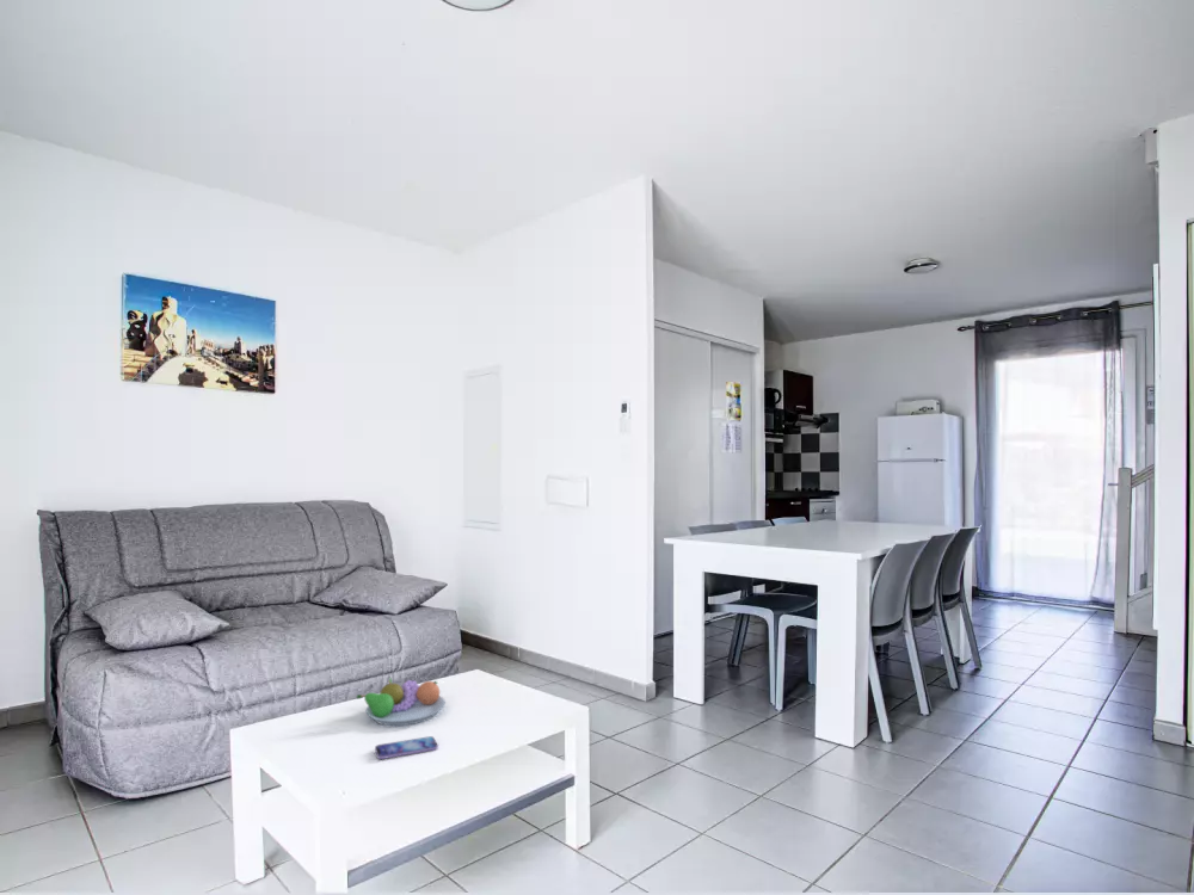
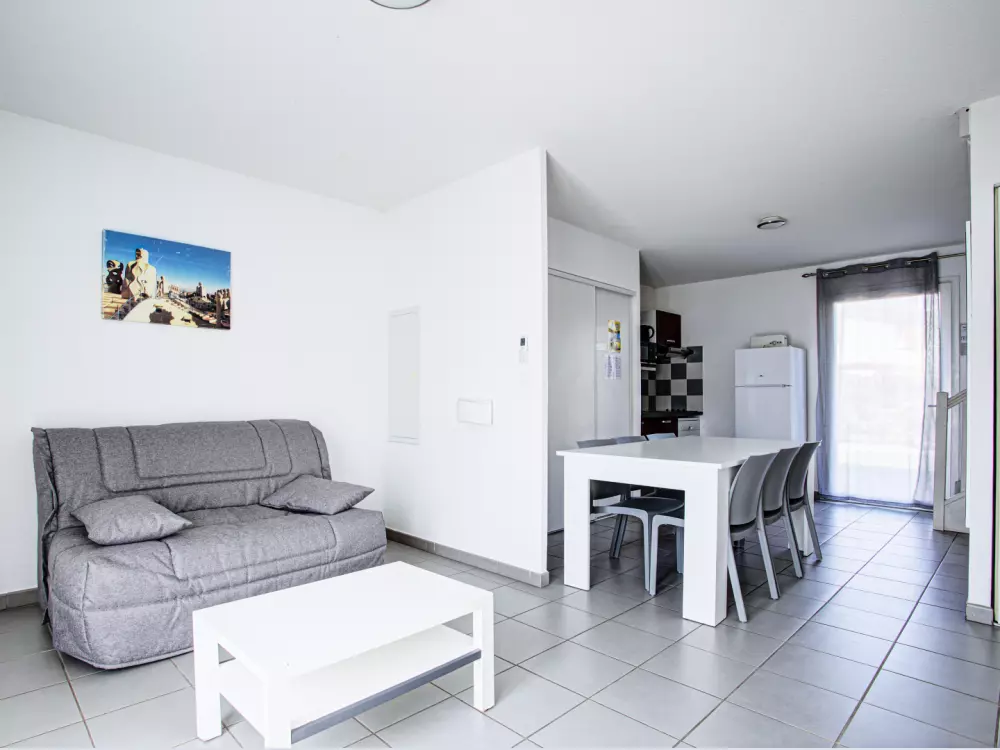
- smartphone (406, 747)
- fruit bowl (402, 698)
